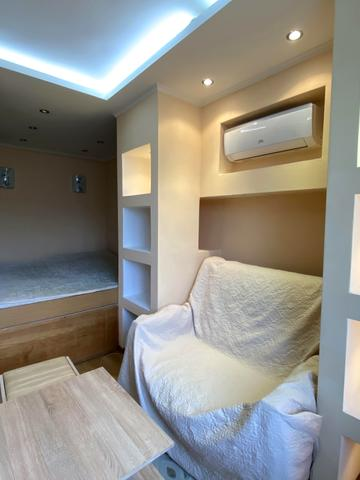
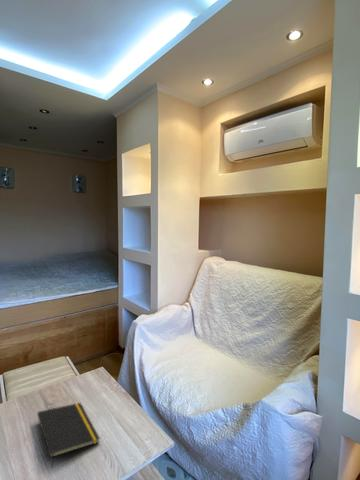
+ notepad (67, 426)
